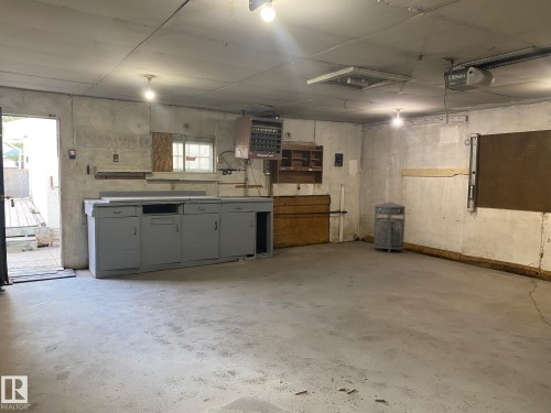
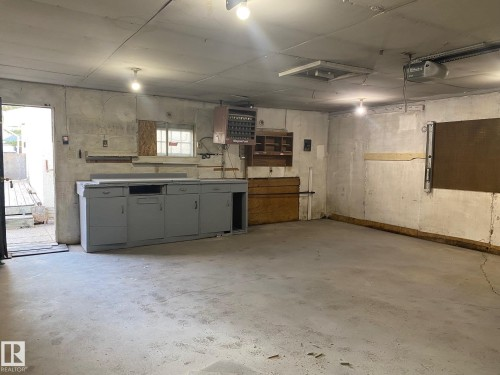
- trash can (389, 226)
